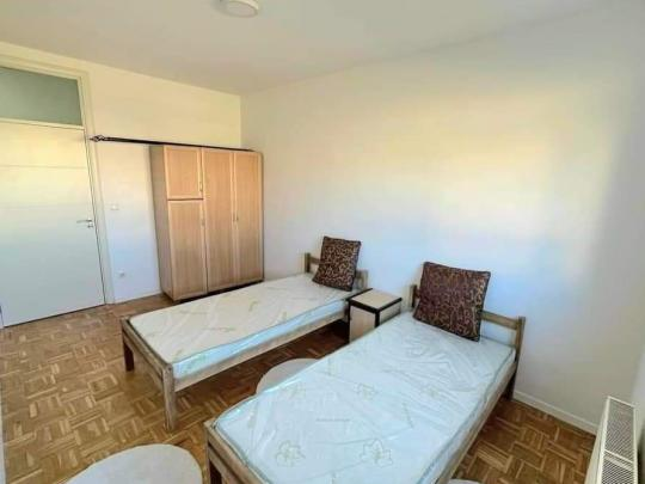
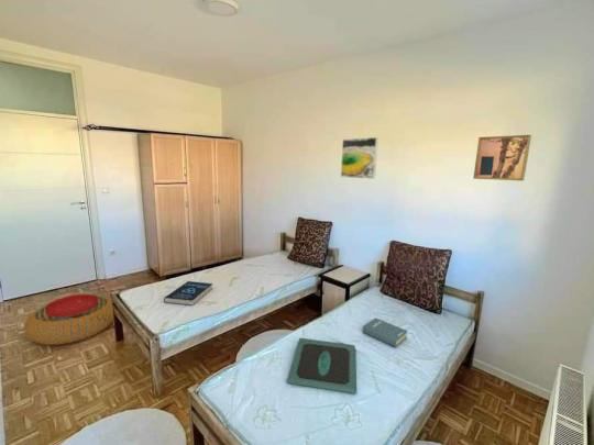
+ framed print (358, 158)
+ hardback book (384, 332)
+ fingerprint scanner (323, 363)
+ book (189, 292)
+ pouf (74, 314)
+ wall art (501, 158)
